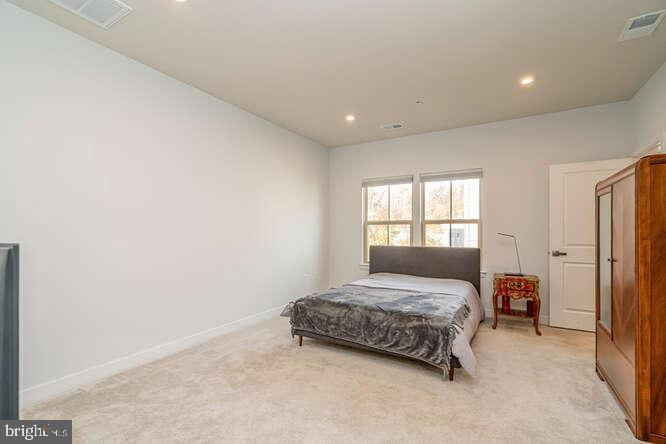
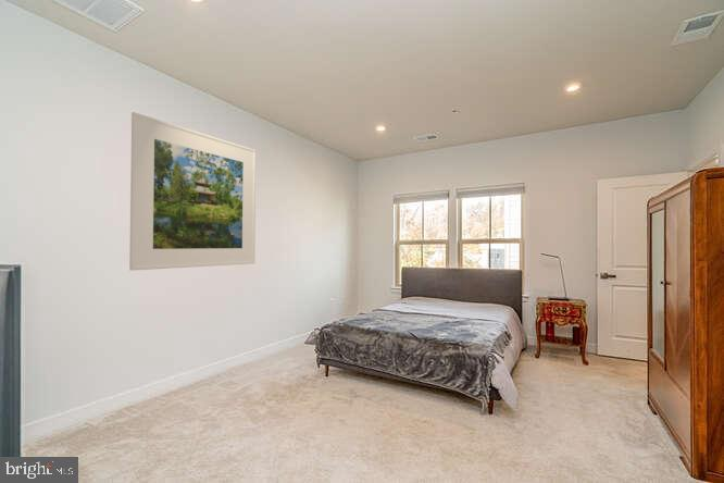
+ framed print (202, 200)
